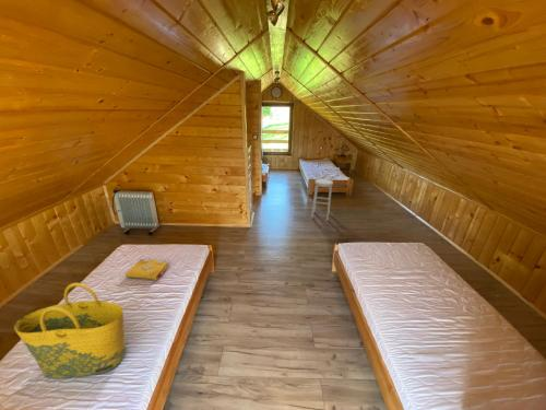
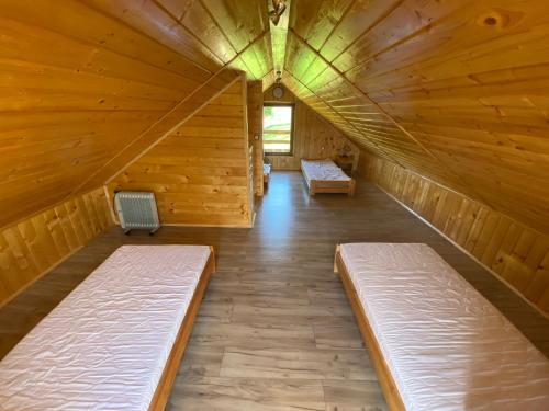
- tote bag (76, 328)
- stool (322, 198)
- spell book (150, 269)
